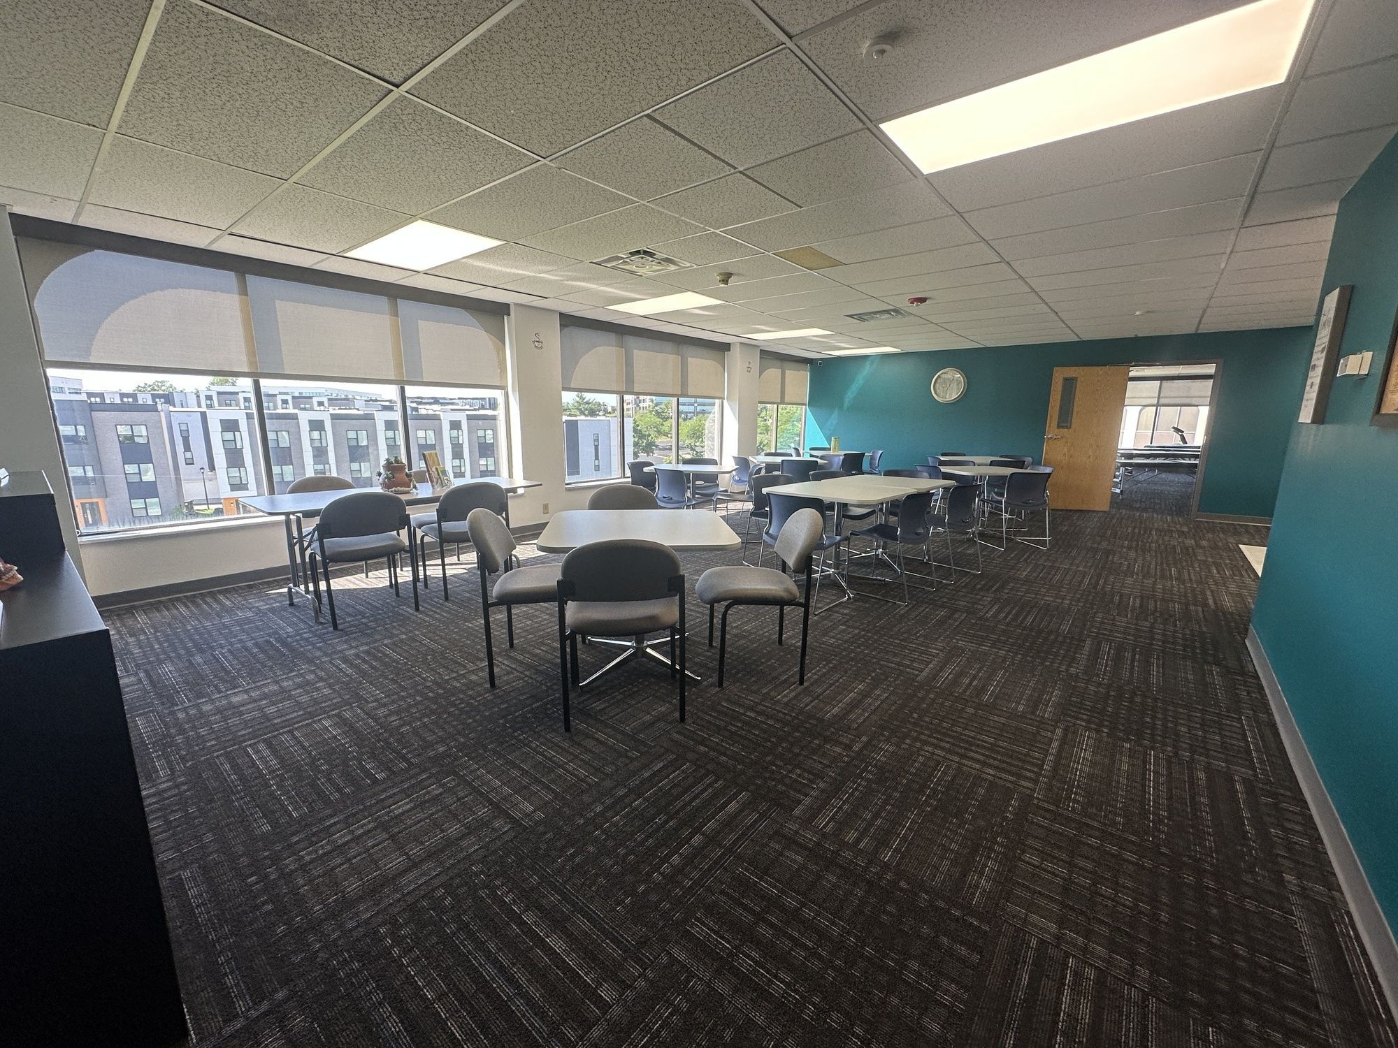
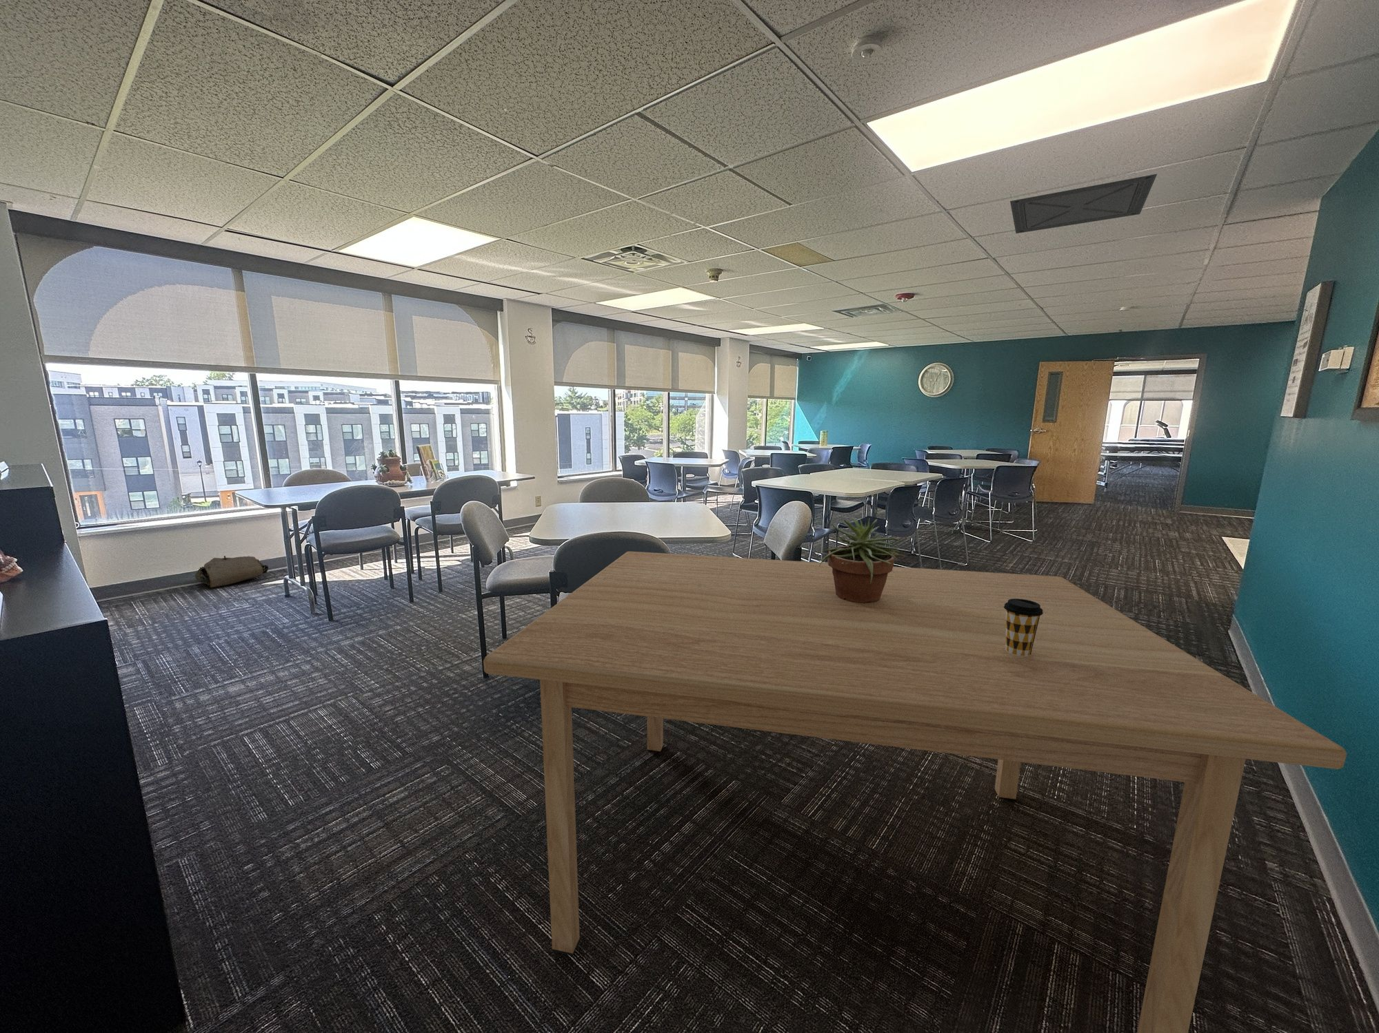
+ potted plant (857, 556)
+ ceiling vent (1076, 207)
+ table (827, 738)
+ coffee cup (1021, 627)
+ bag (229, 567)
